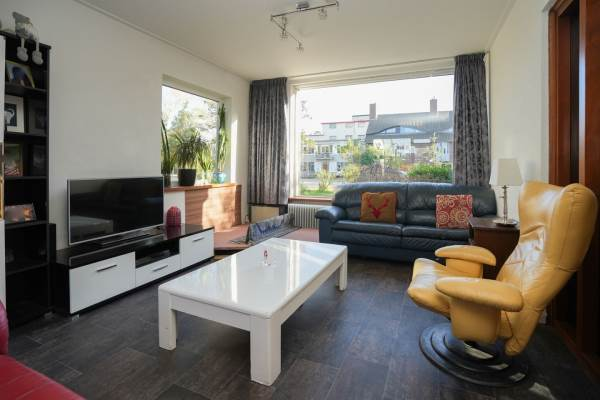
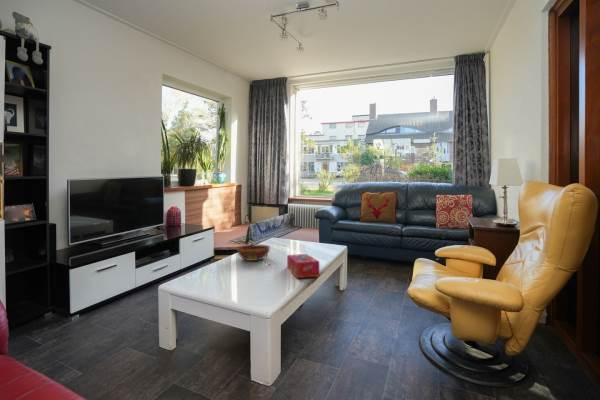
+ bowl (253, 253)
+ tissue box (302, 265)
